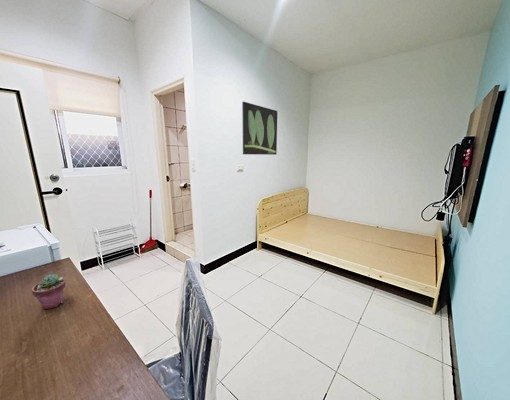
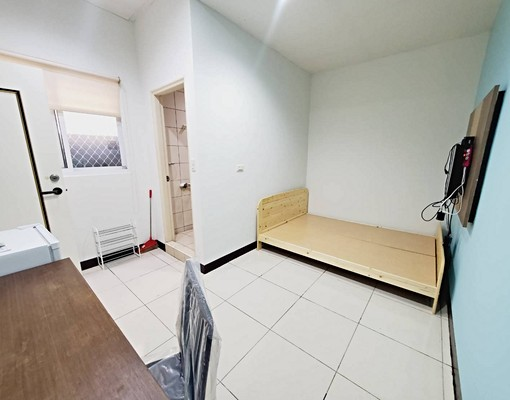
- potted succulent (50, 290)
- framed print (261, 131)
